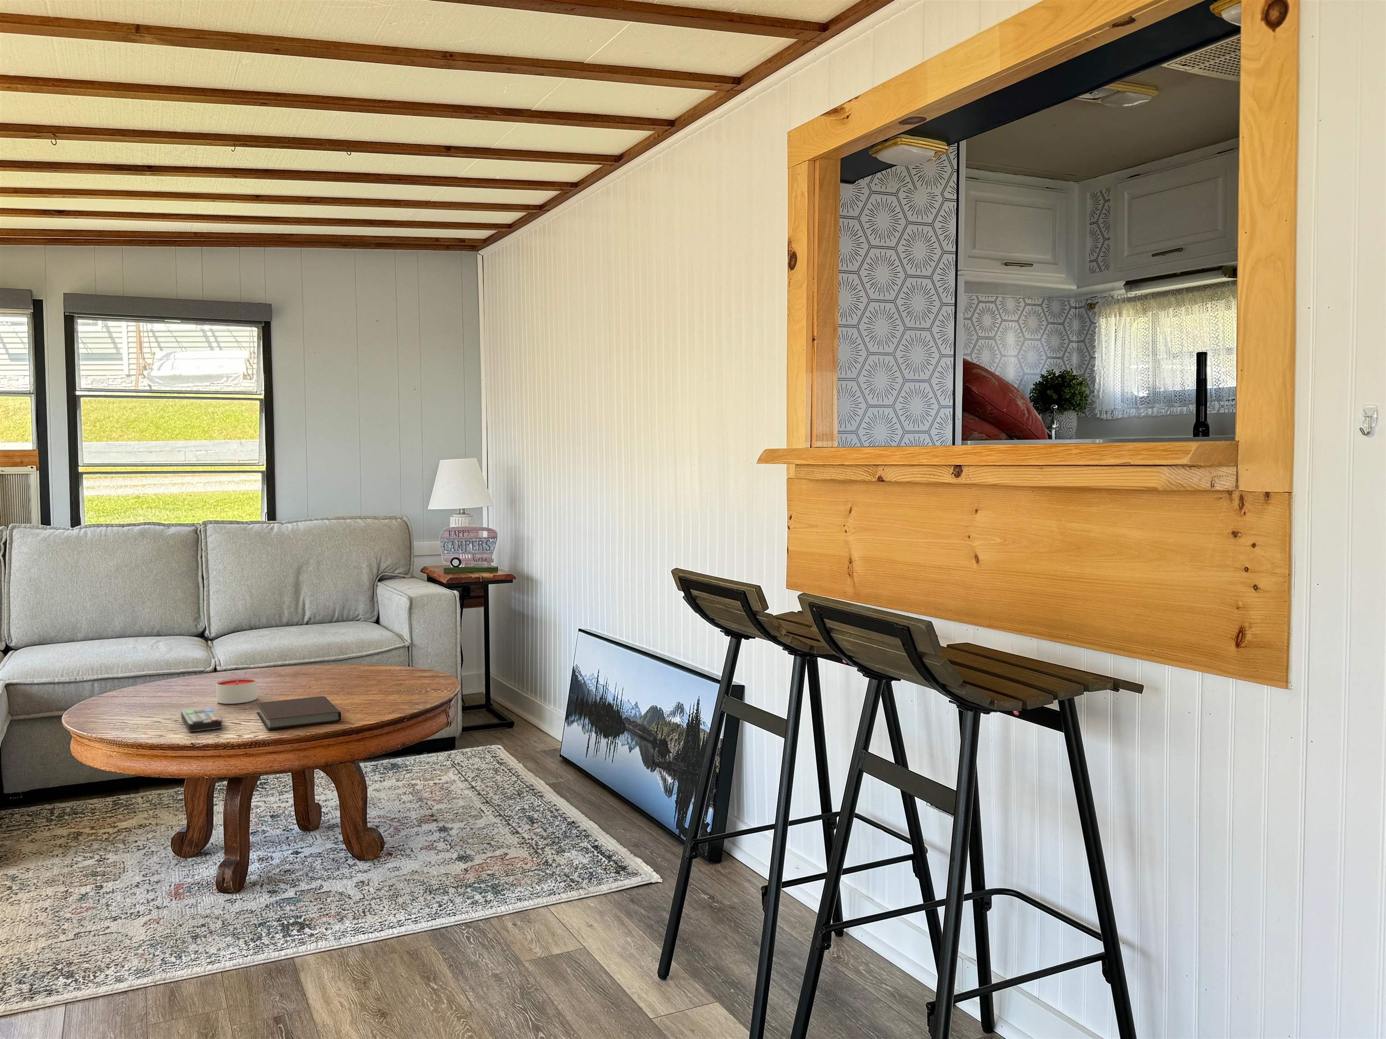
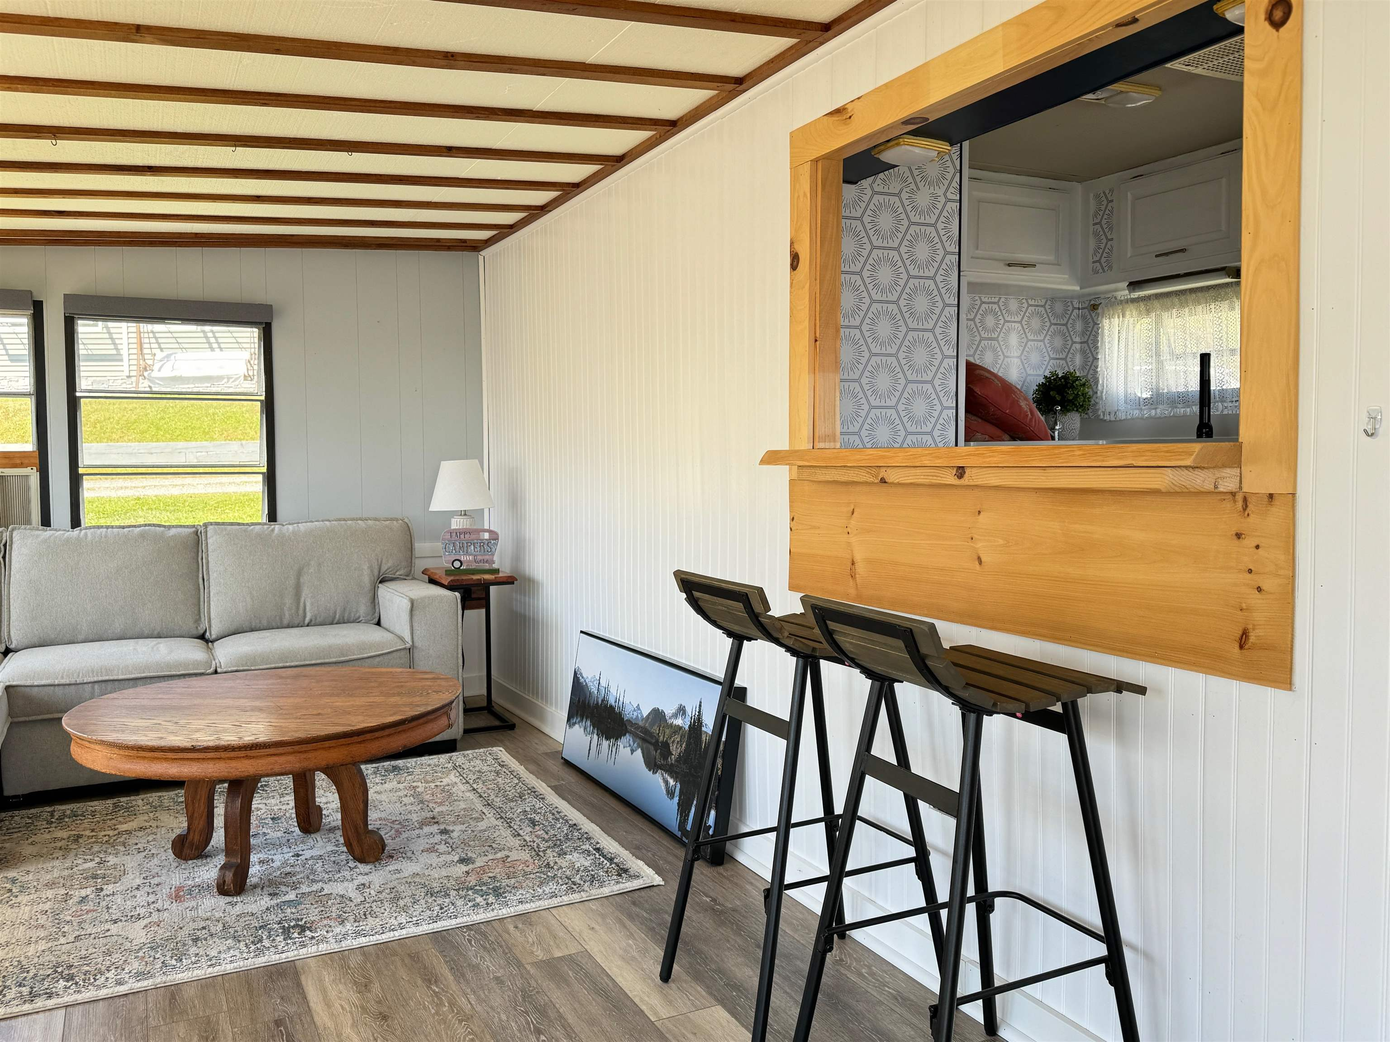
- remote control (201, 718)
- notebook (298, 712)
- candle (237, 690)
